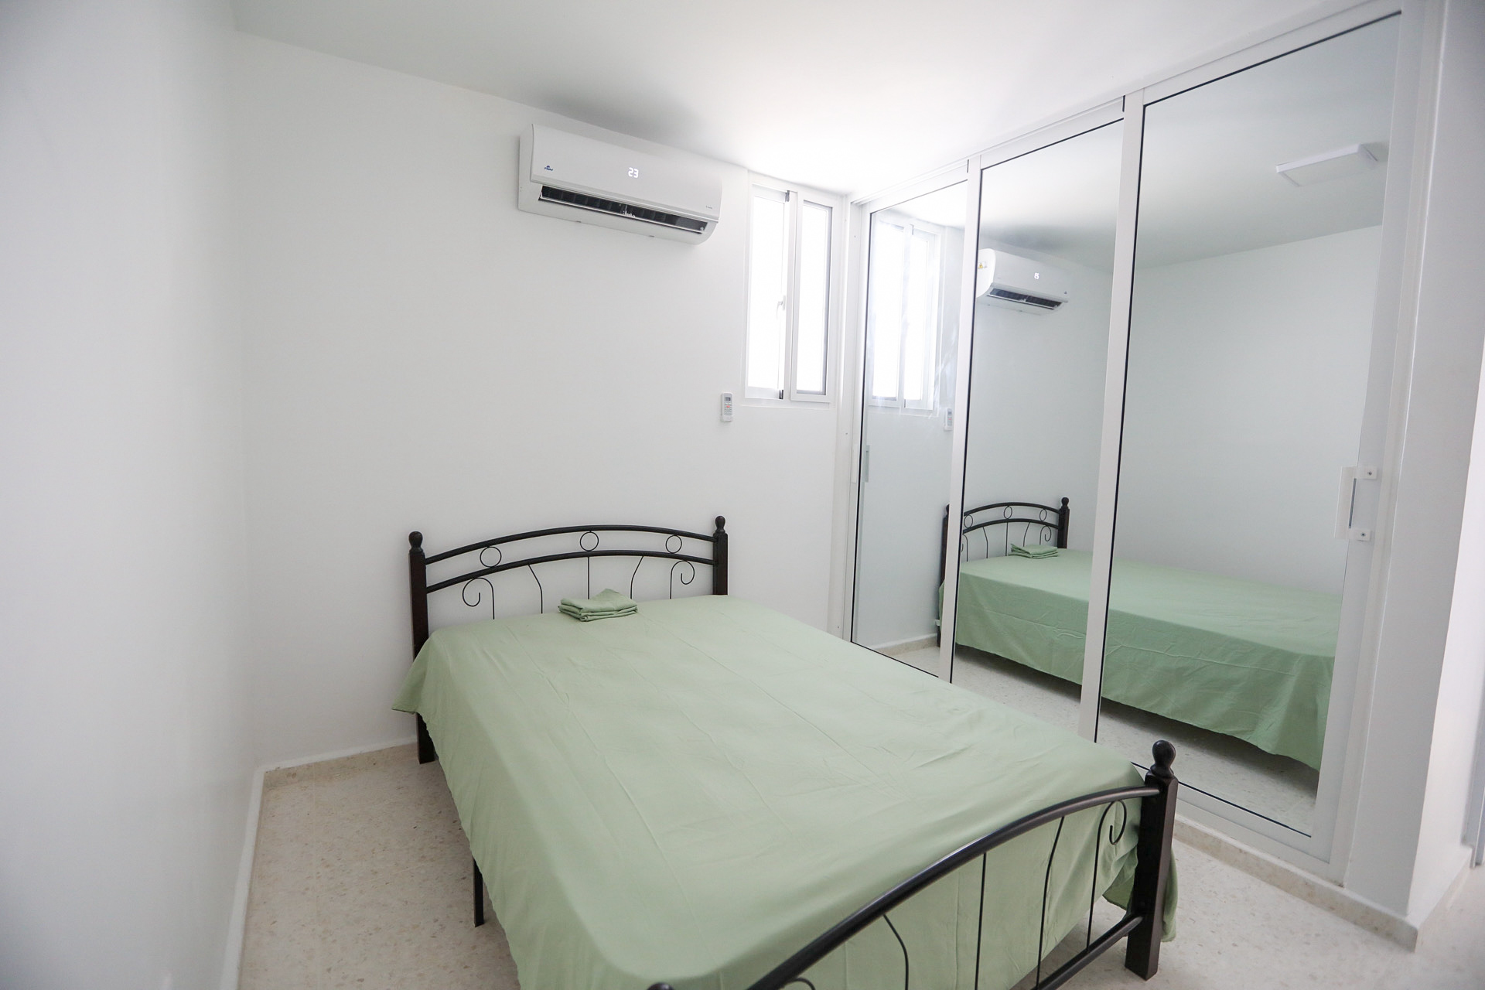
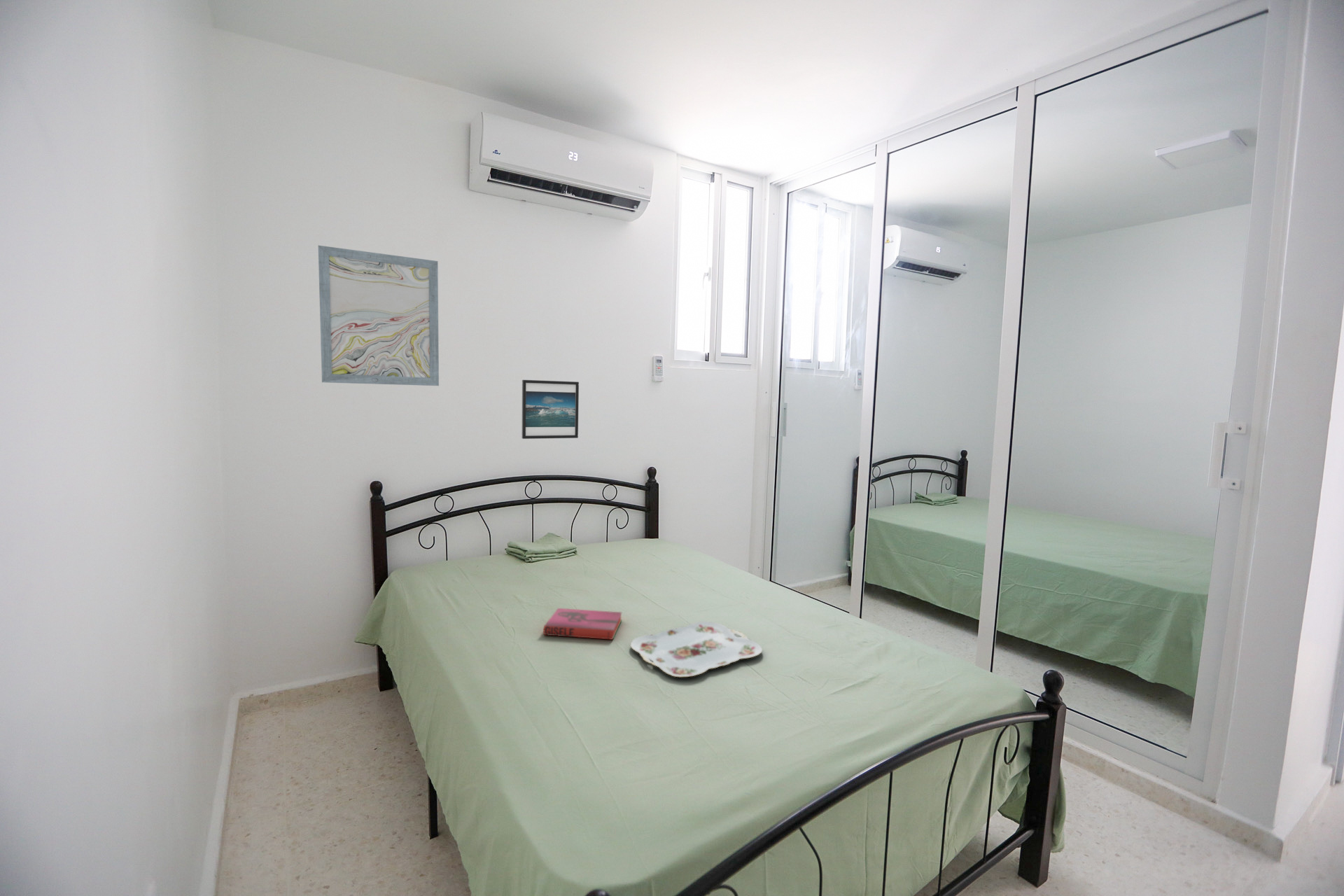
+ wall art (382, 319)
+ serving tray (696, 648)
+ hardback book (584, 623)
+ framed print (550, 410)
